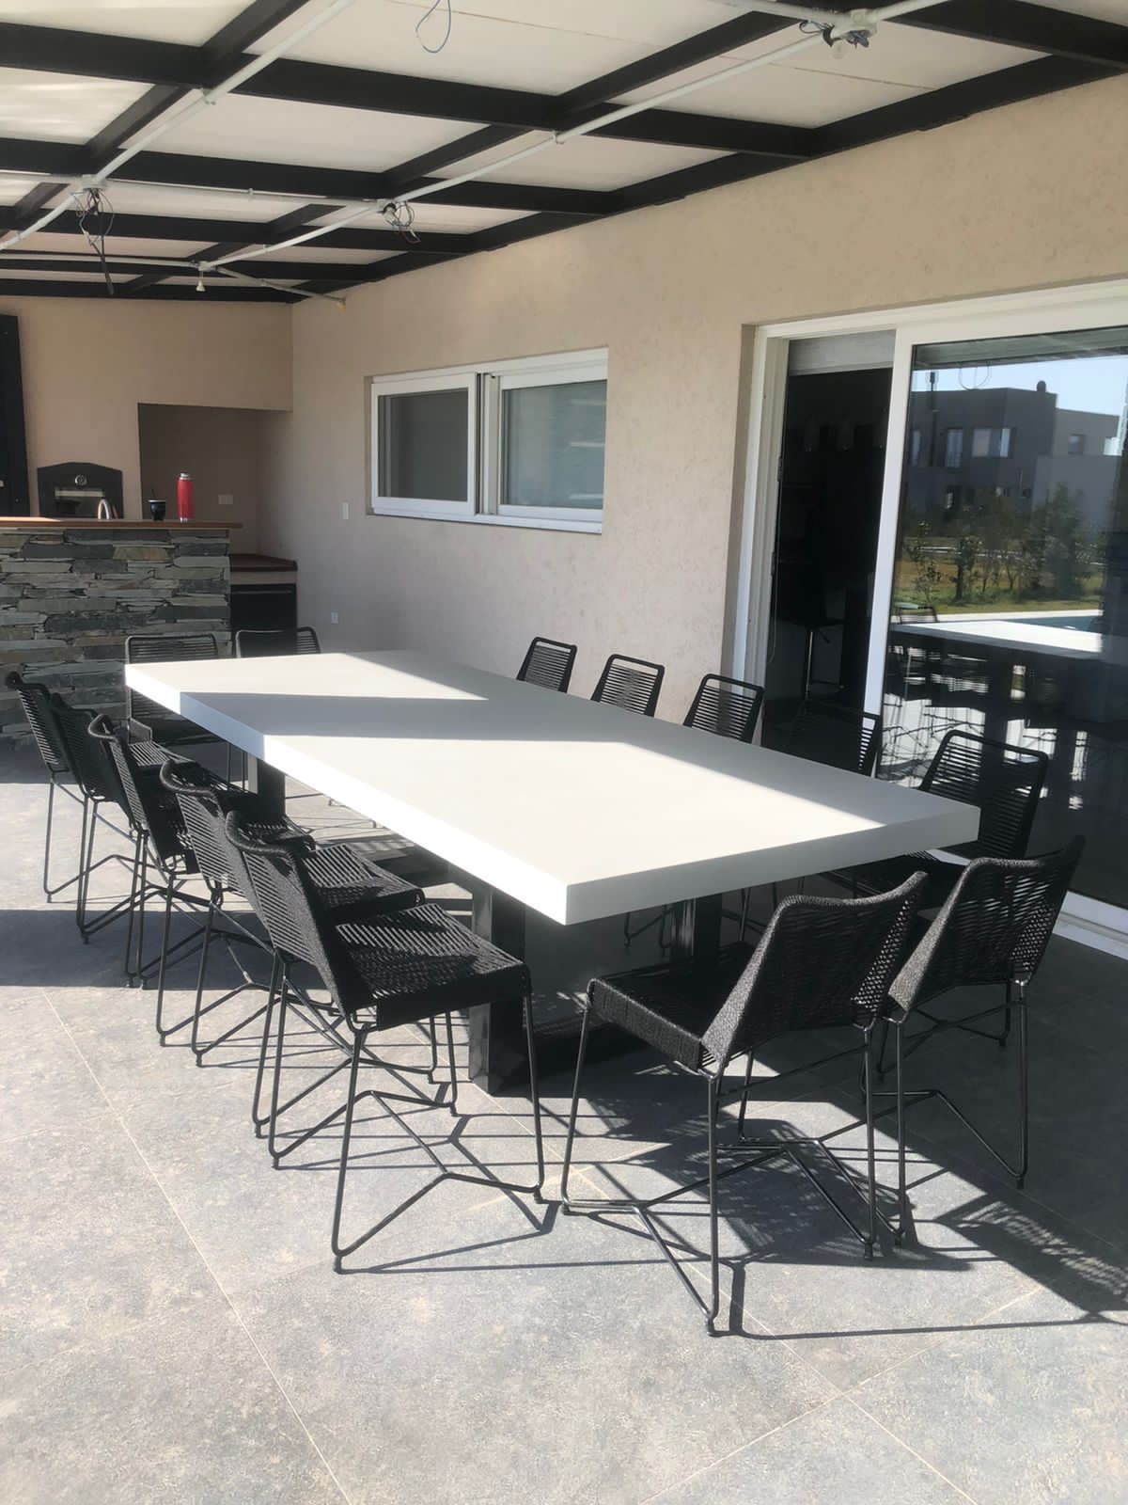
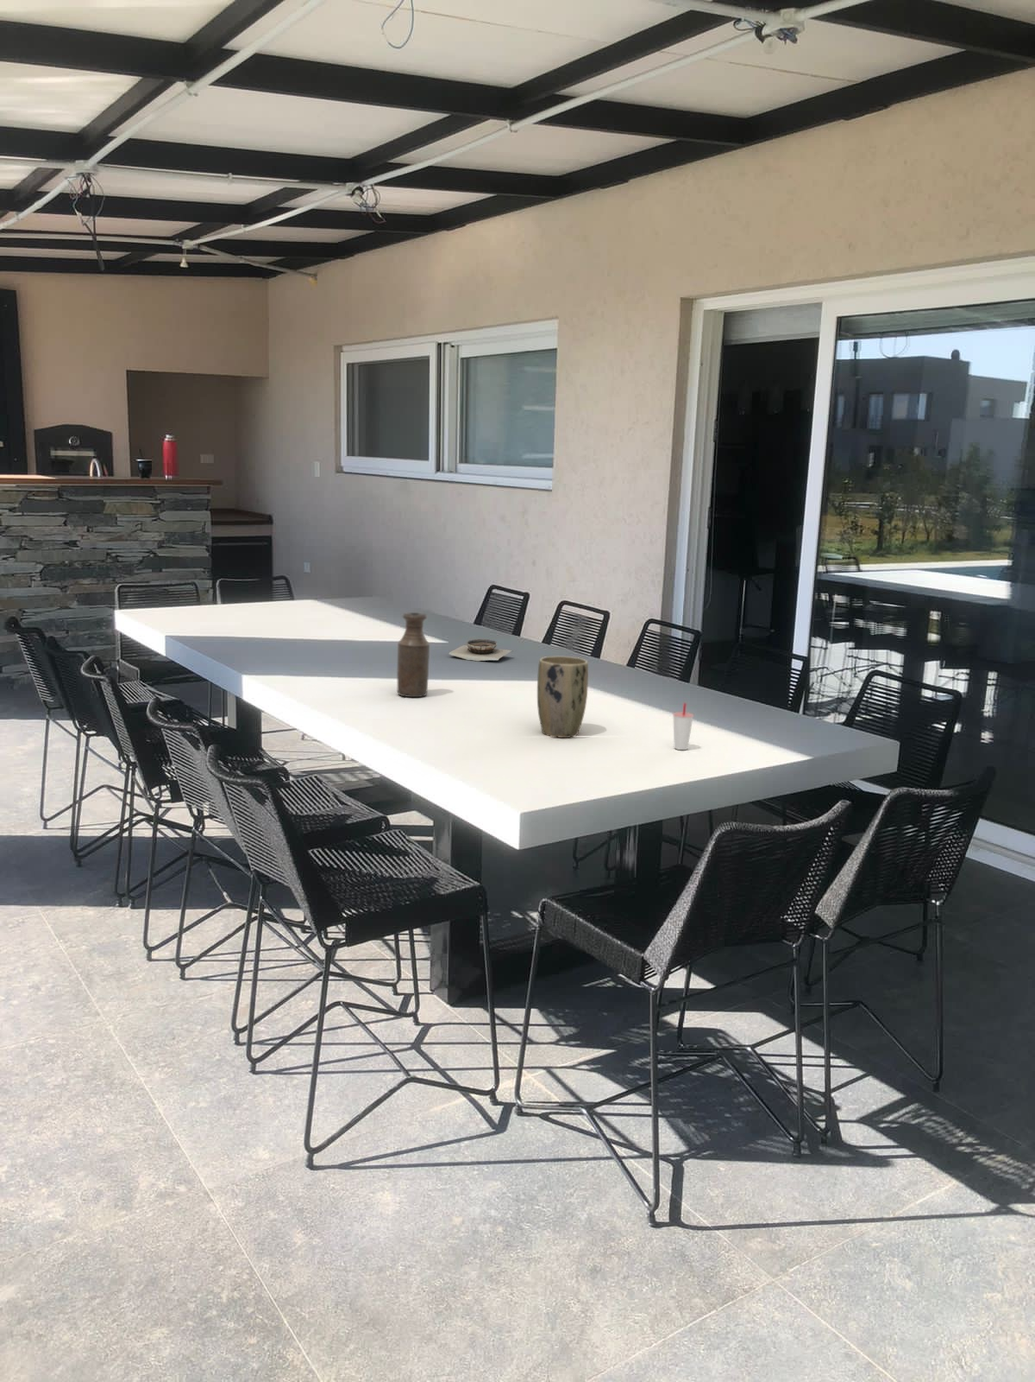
+ bottle (413, 654)
+ cup (683, 726)
+ plant pot (561, 698)
+ bowl (481, 649)
